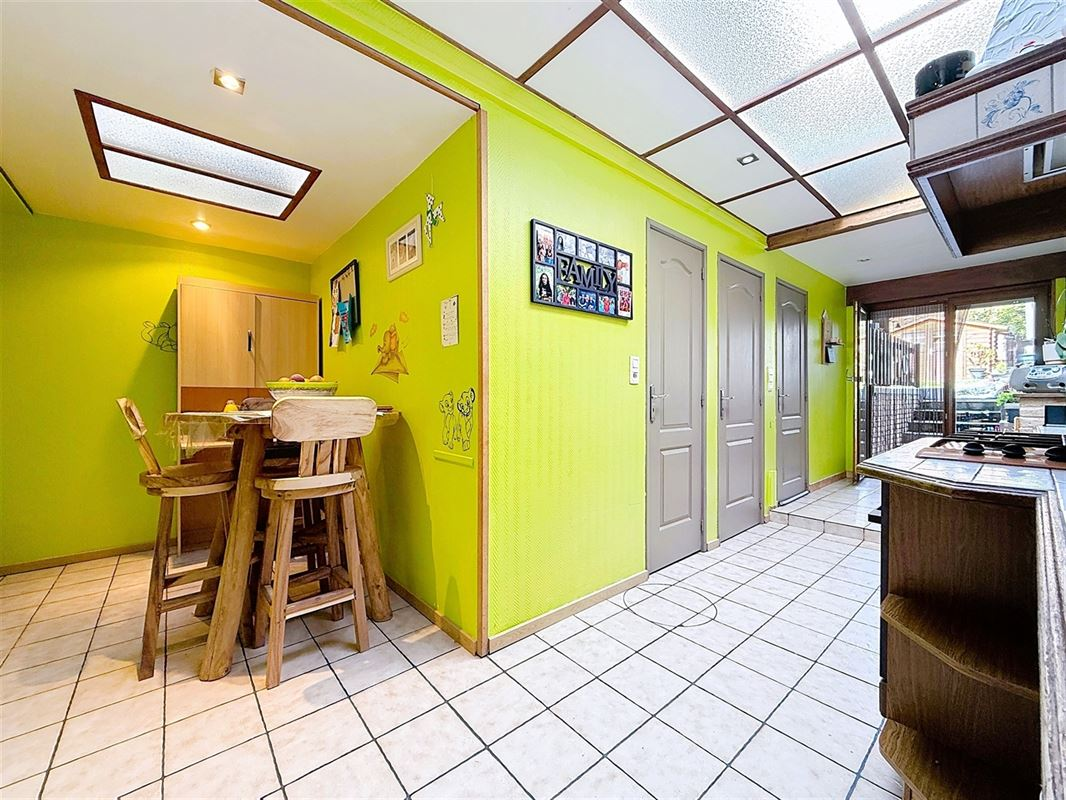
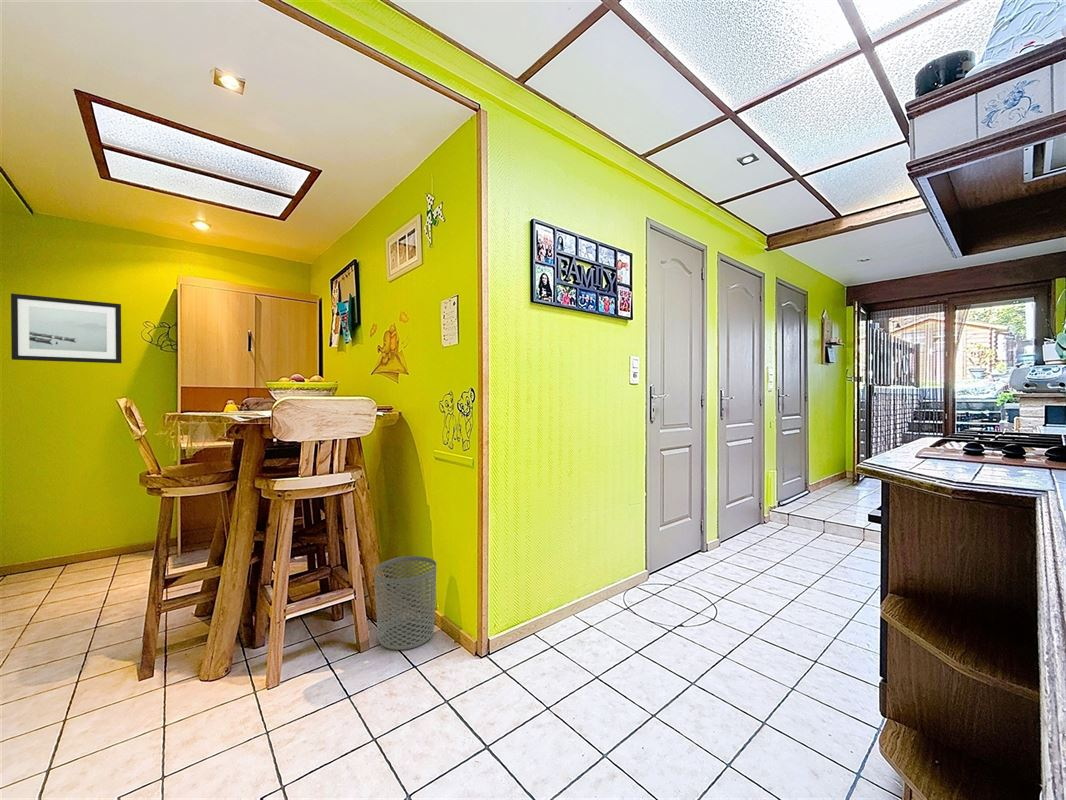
+ wall art (69, 330)
+ waste bin (406, 601)
